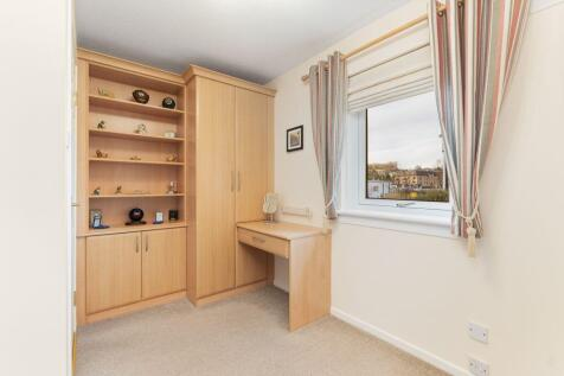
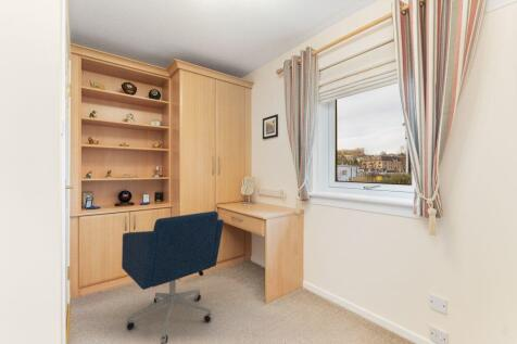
+ office chair (173, 264)
